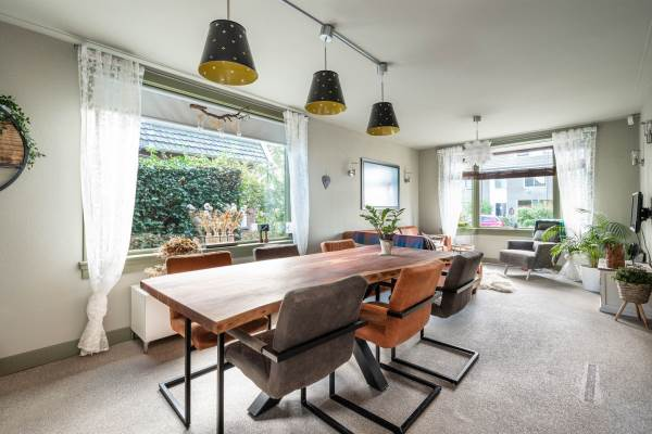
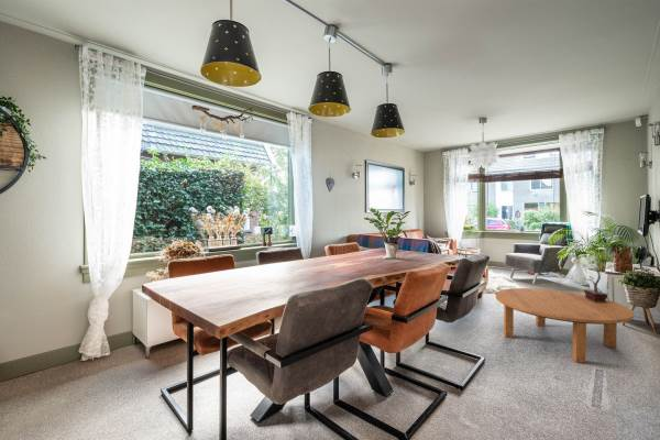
+ coffee table (557, 319)
+ potted plant (597, 278)
